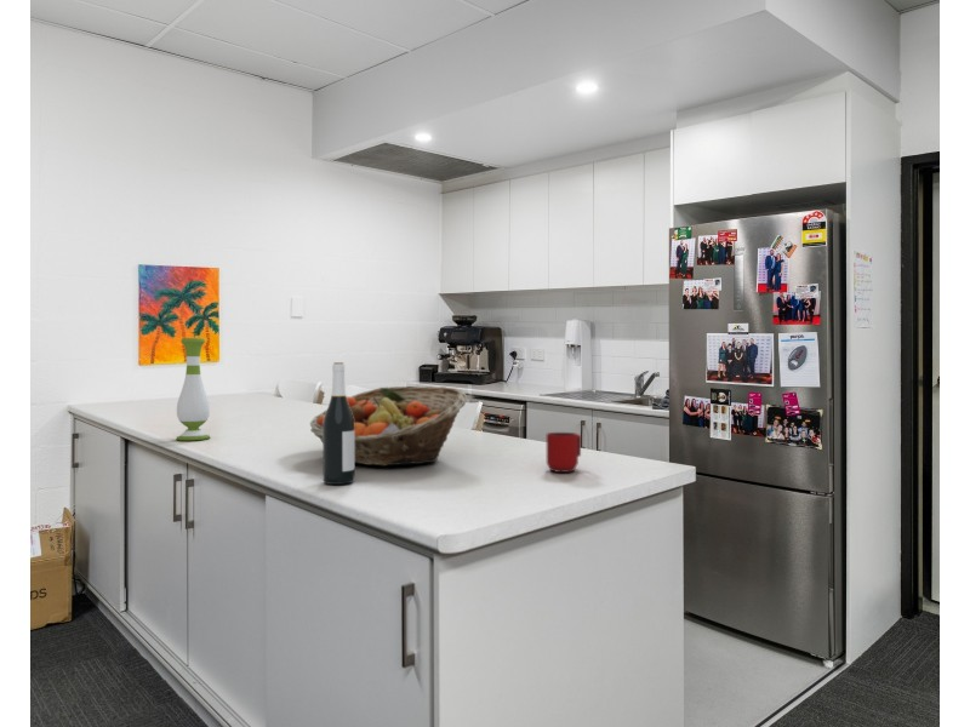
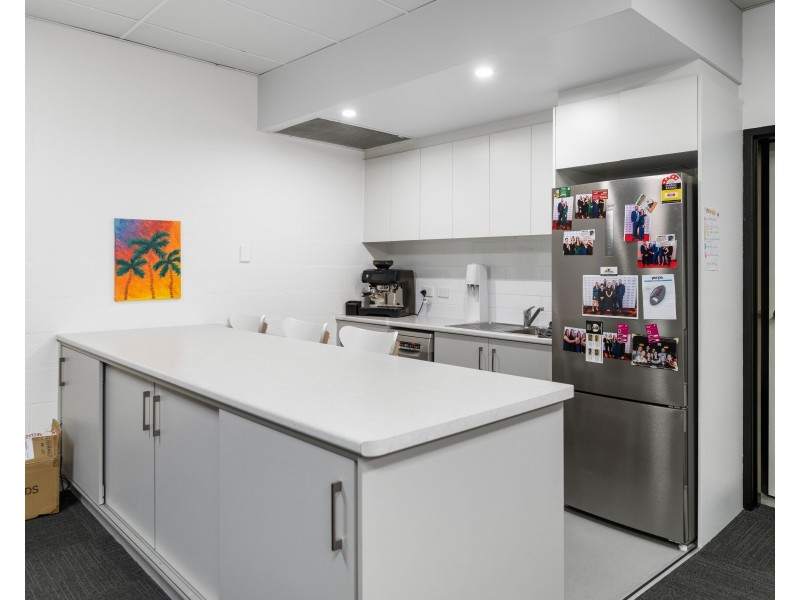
- wine bottle (338, 422)
- vase (193, 388)
- mug (565, 451)
- fruit basket (388, 422)
